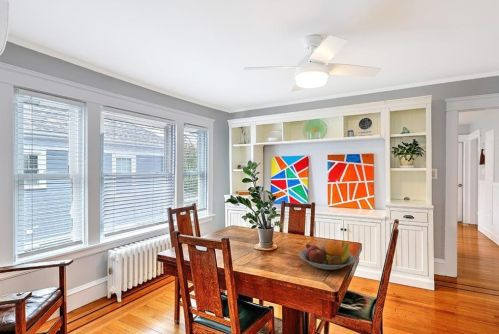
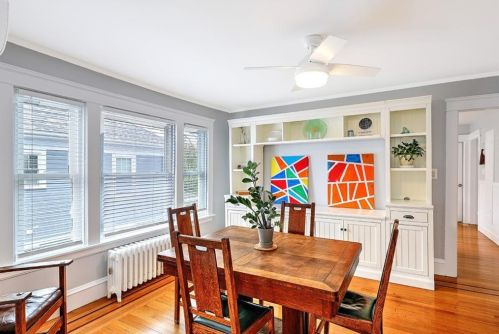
- fruit bowl (326, 253)
